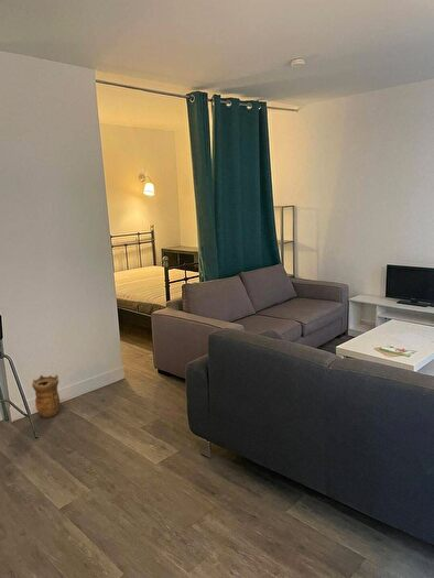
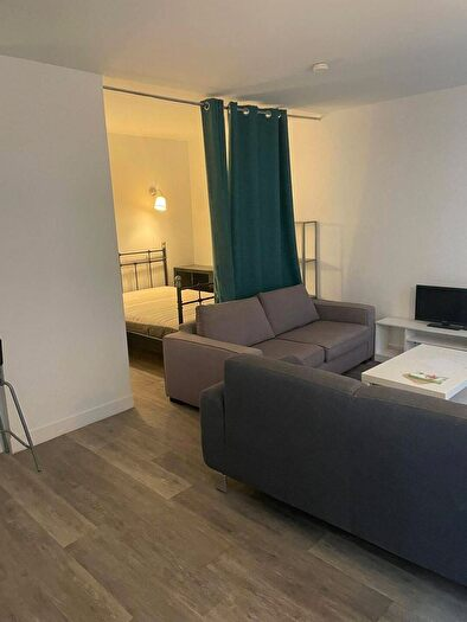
- vase (46, 394)
